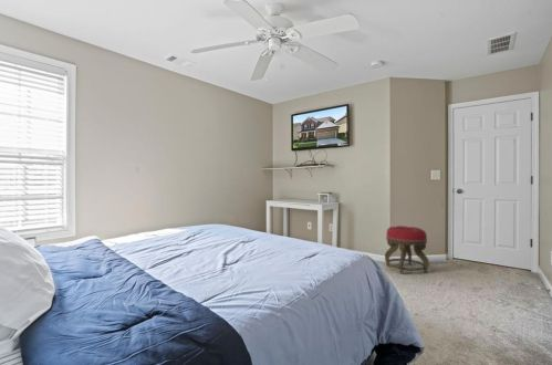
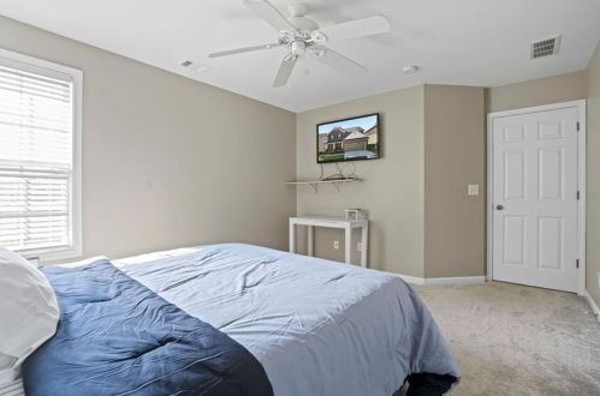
- stool (406, 248)
